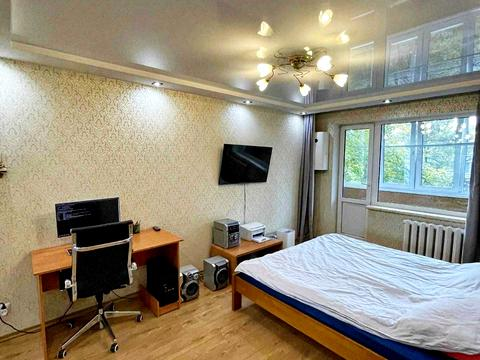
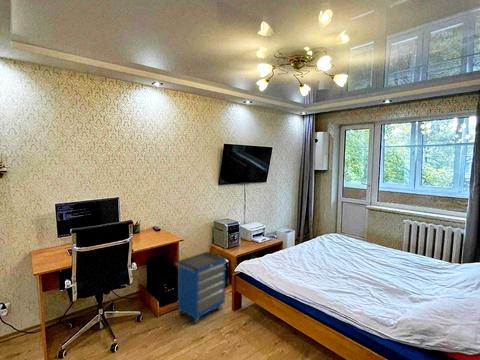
+ cabinet (200, 286)
